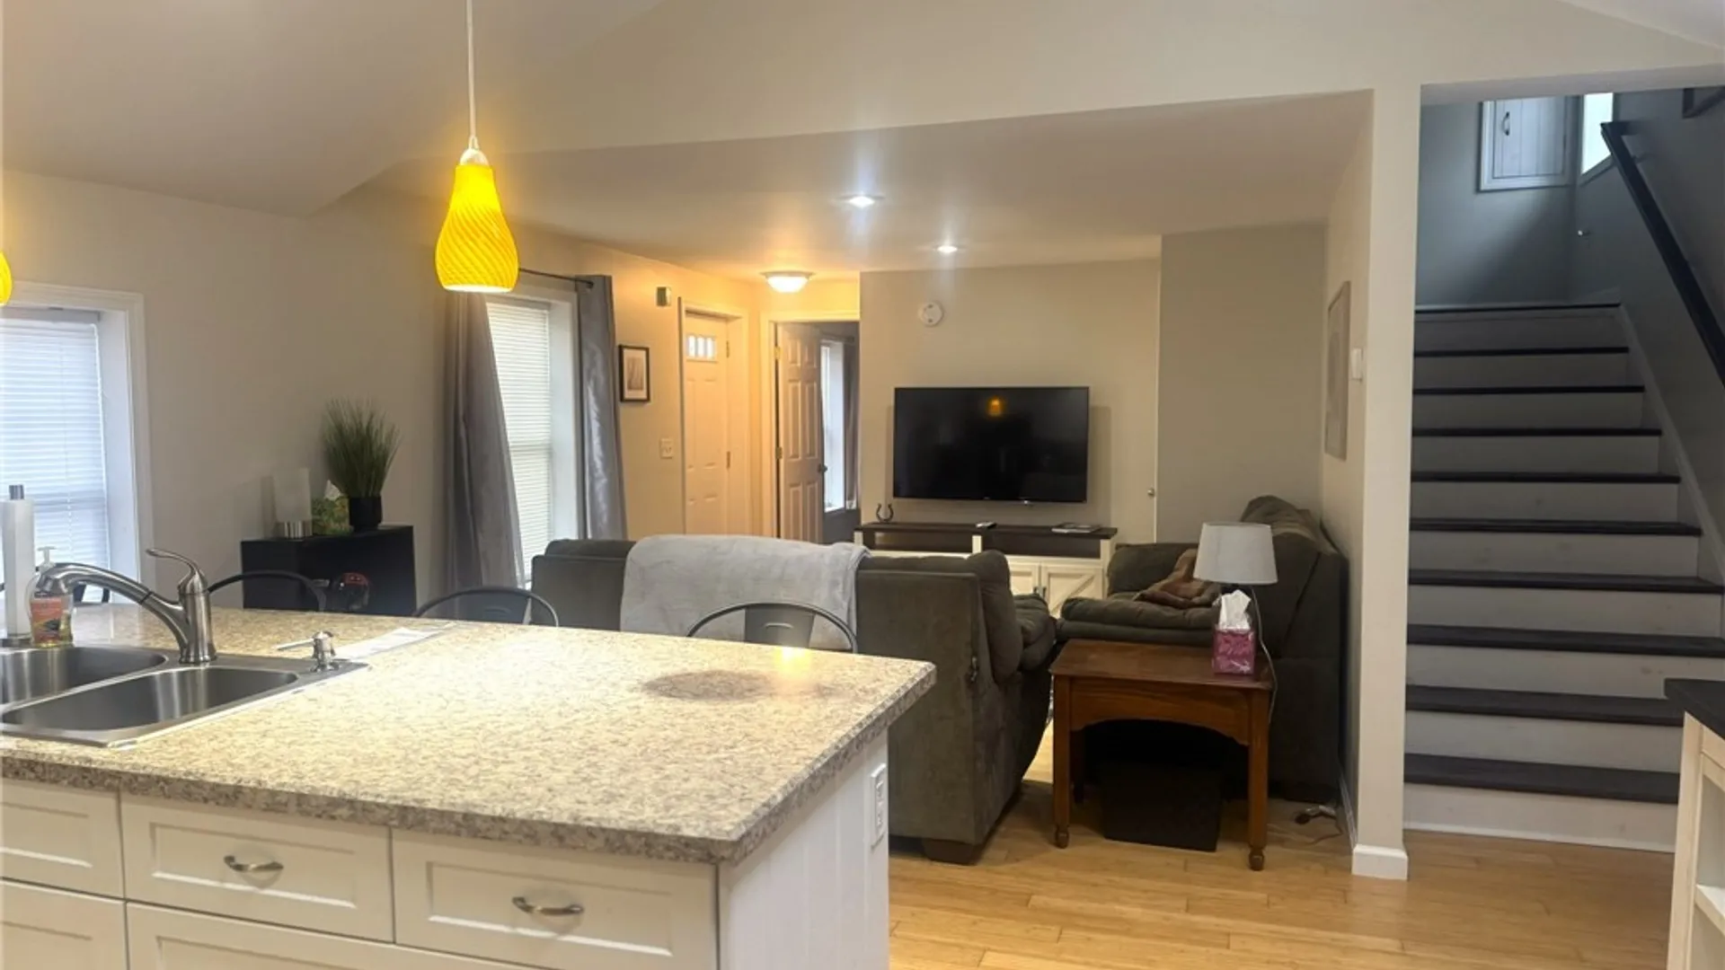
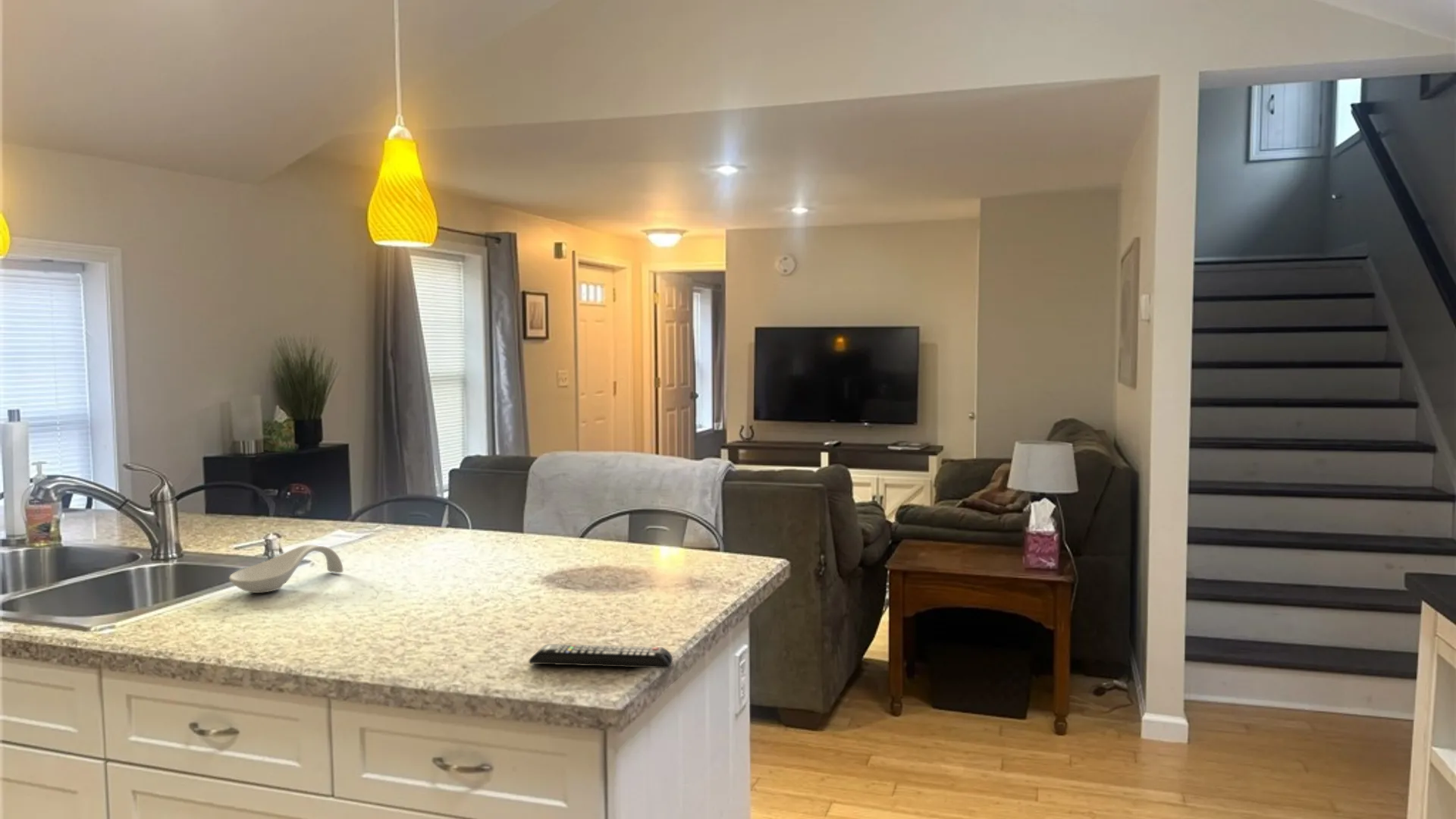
+ spoon rest (287, 566)
+ remote control (601, 656)
